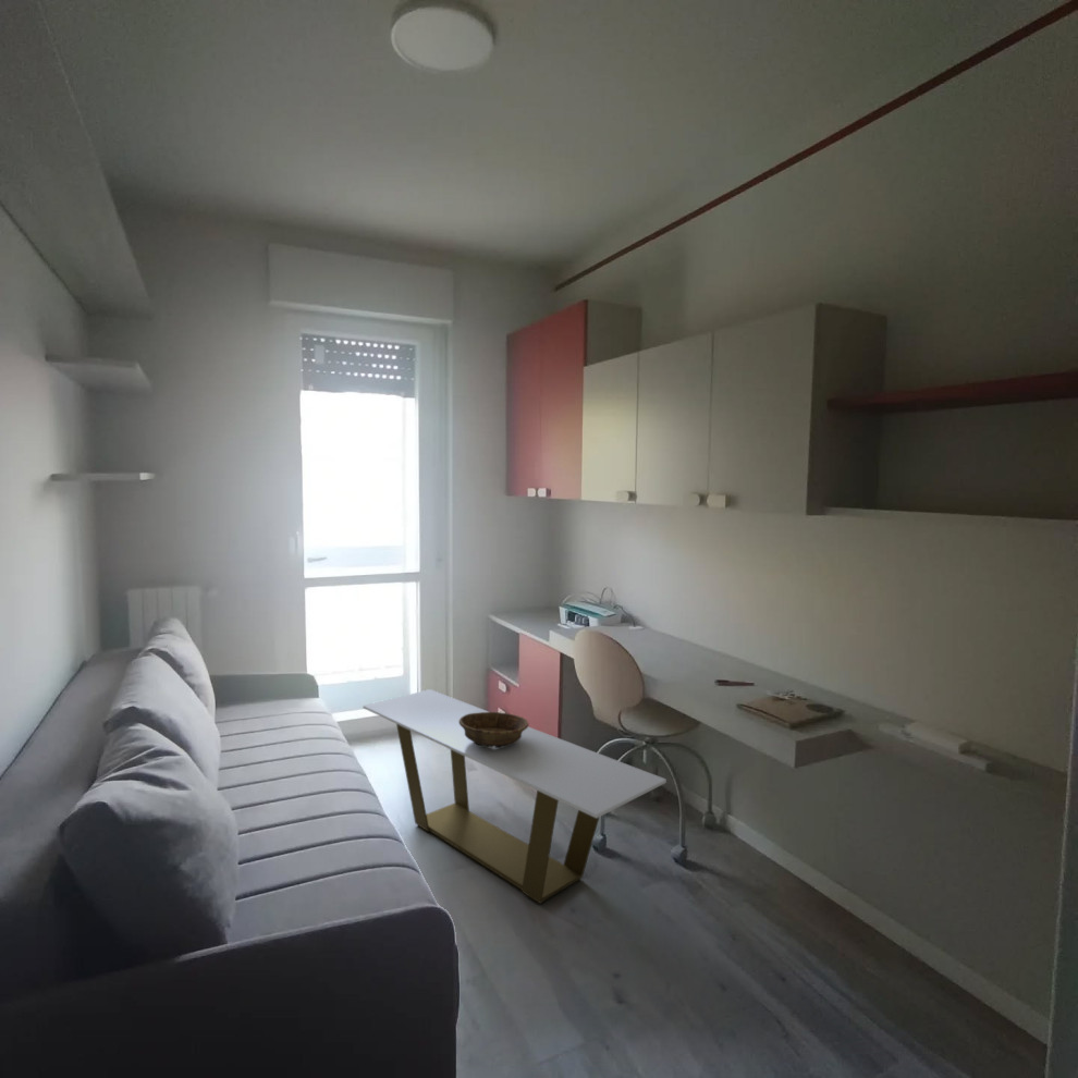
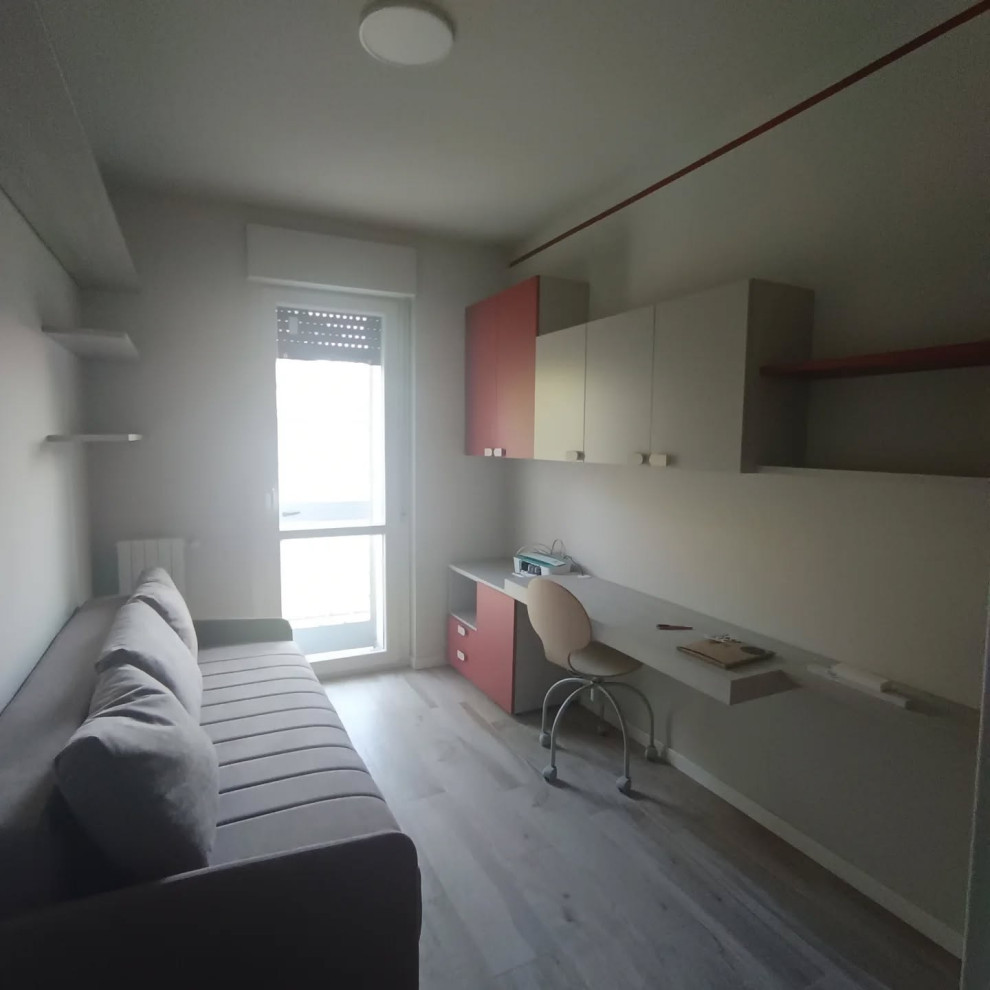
- decorative bowl (493, 730)
- coffee table (502, 773)
